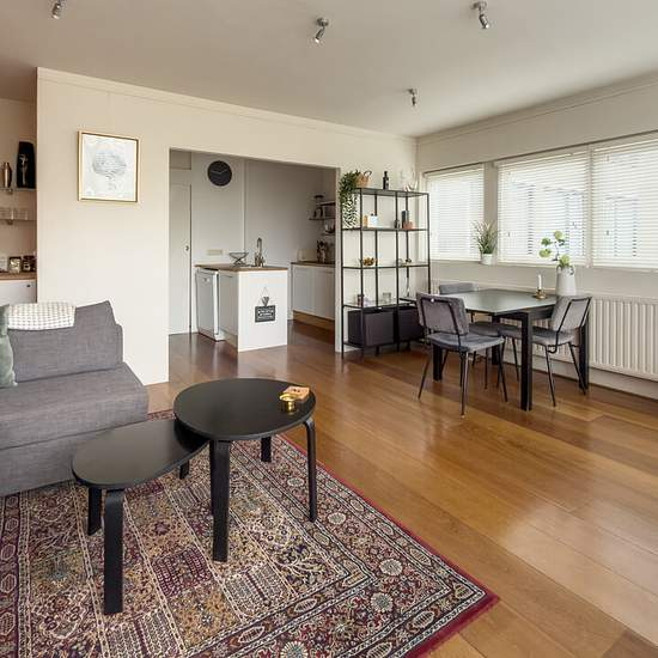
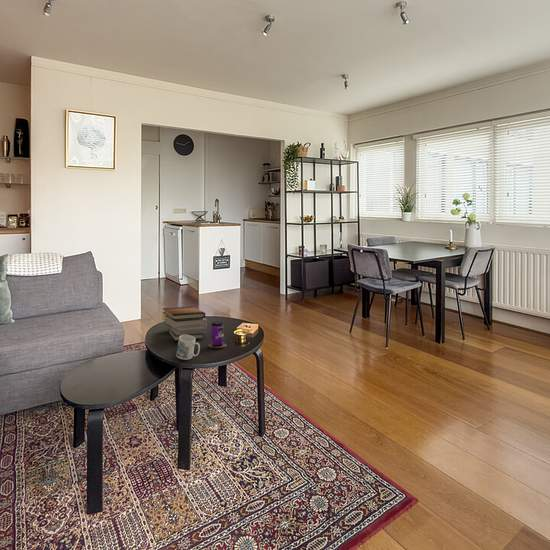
+ book stack (184, 322)
+ beverage can (217, 334)
+ mug (188, 346)
